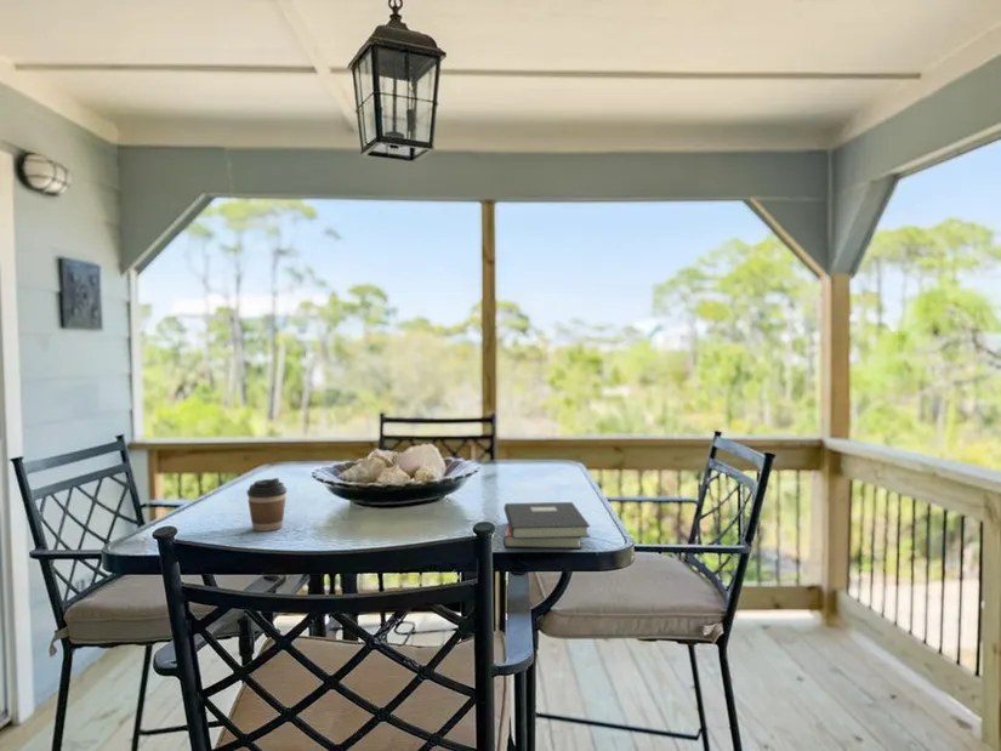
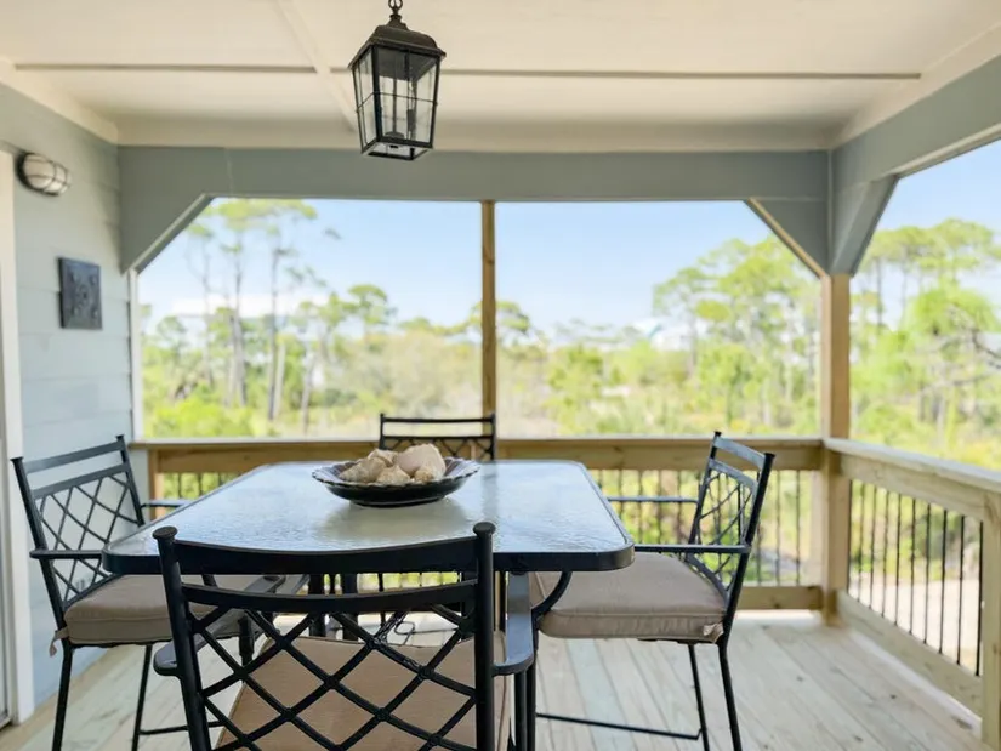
- hardback book (544, 524)
- coffee cup (267, 502)
